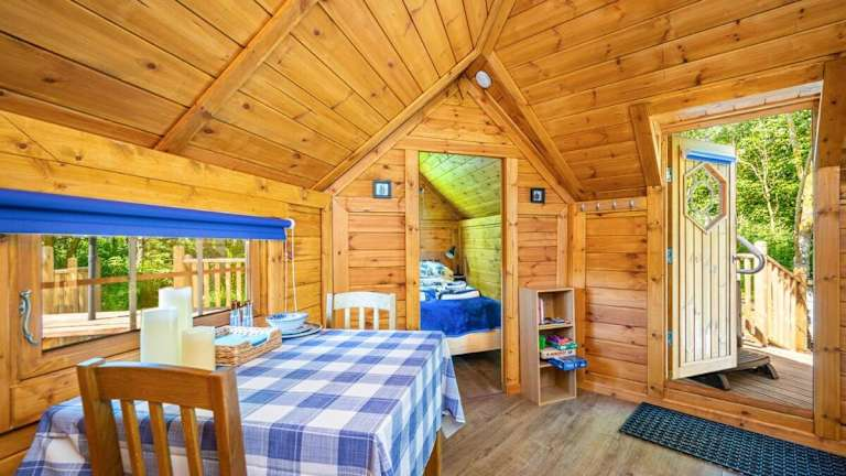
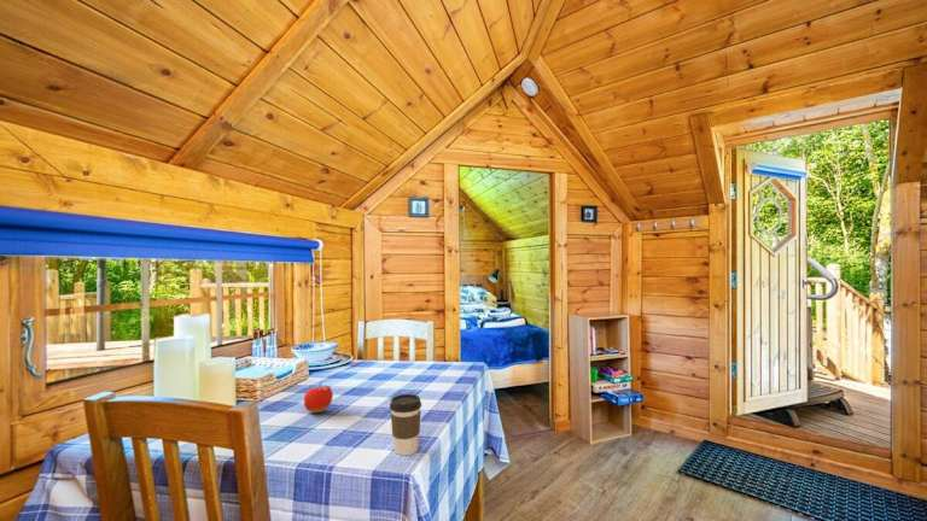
+ fruit (317, 398)
+ coffee cup (406, 423)
